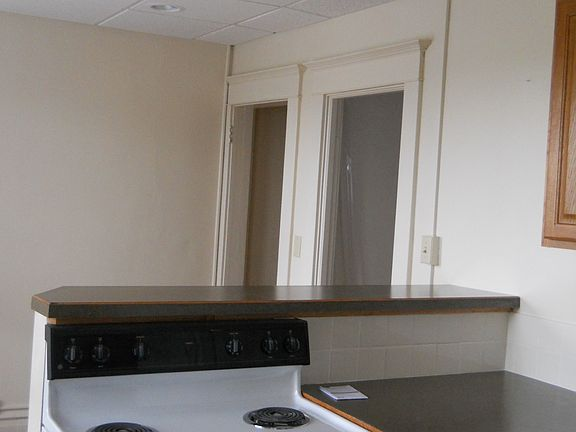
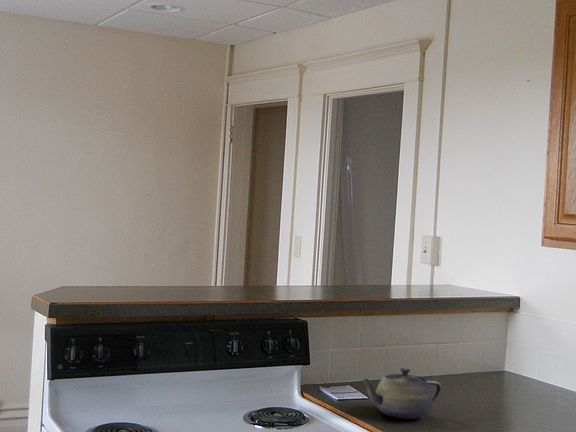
+ teapot (401, 391)
